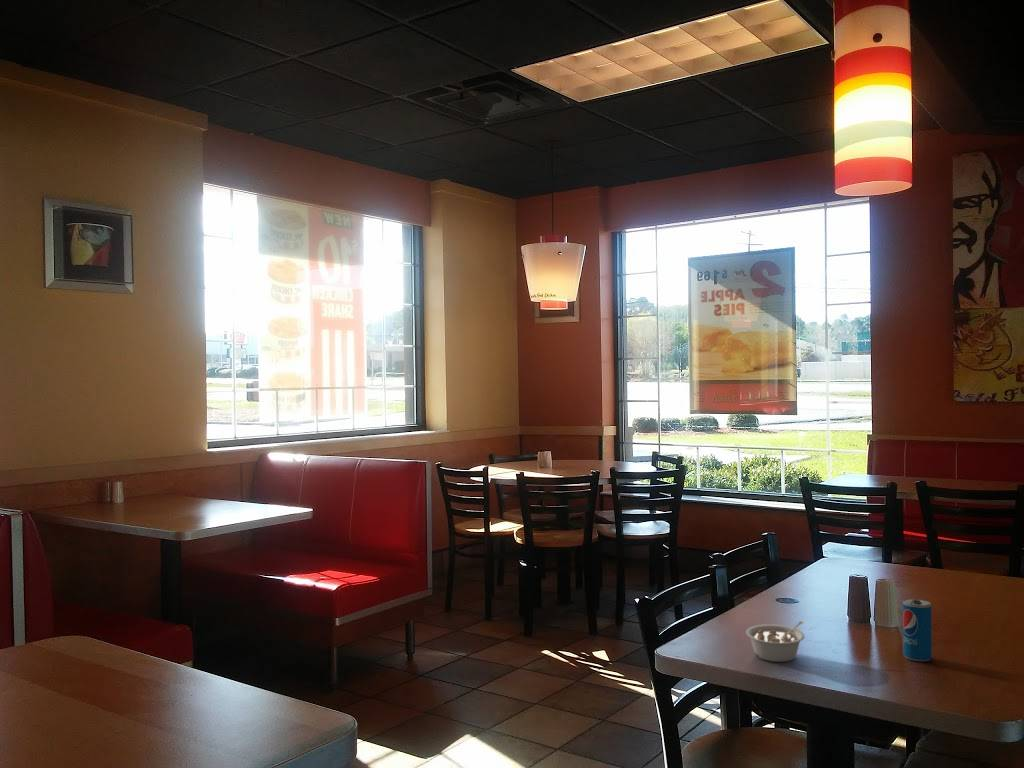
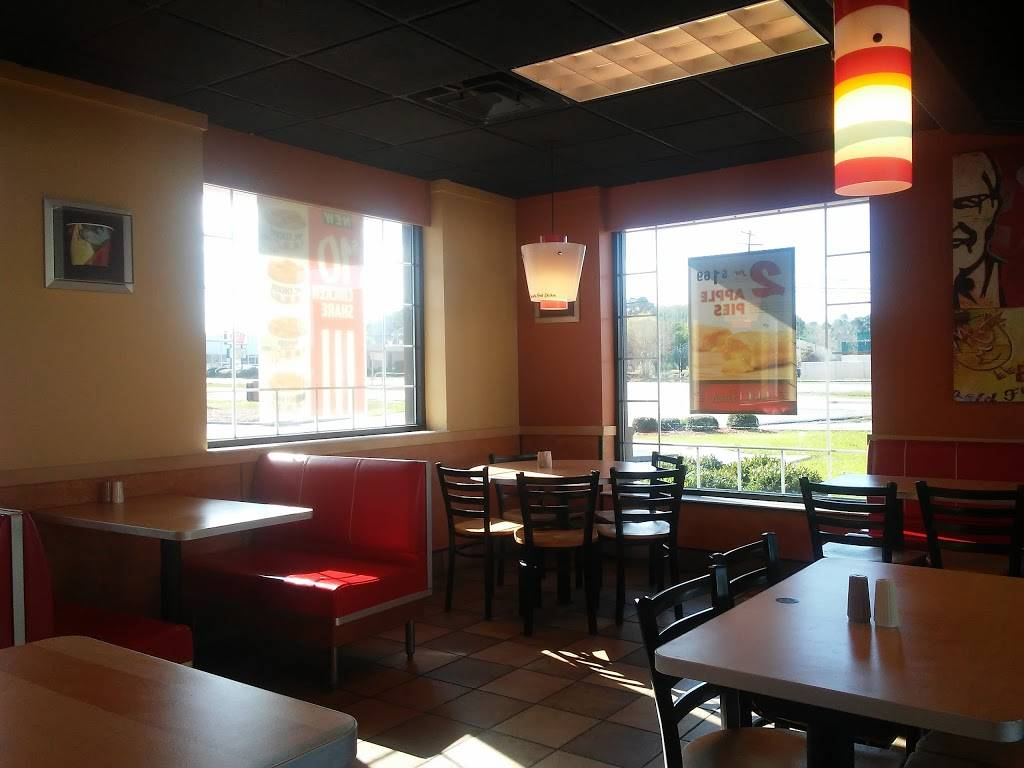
- legume (775, 641)
- beverage can (917, 629)
